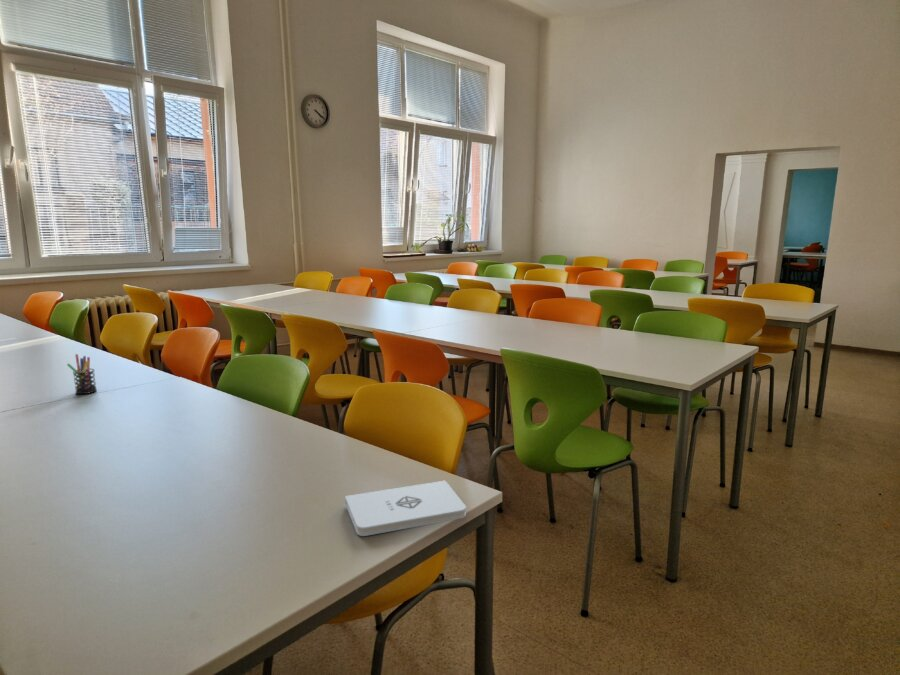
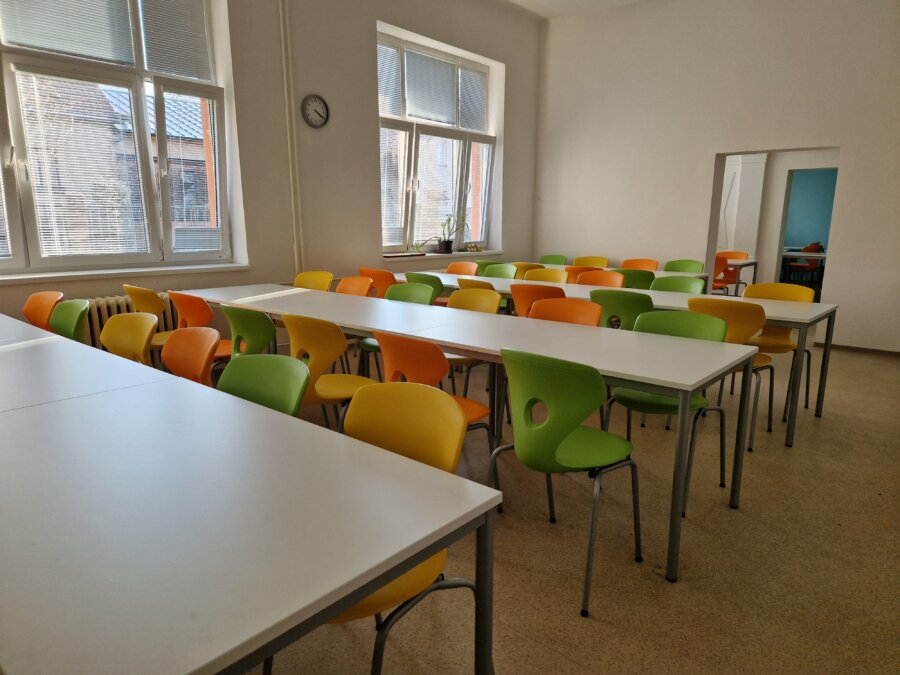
- notepad (405, 506)
- pen holder (81, 373)
